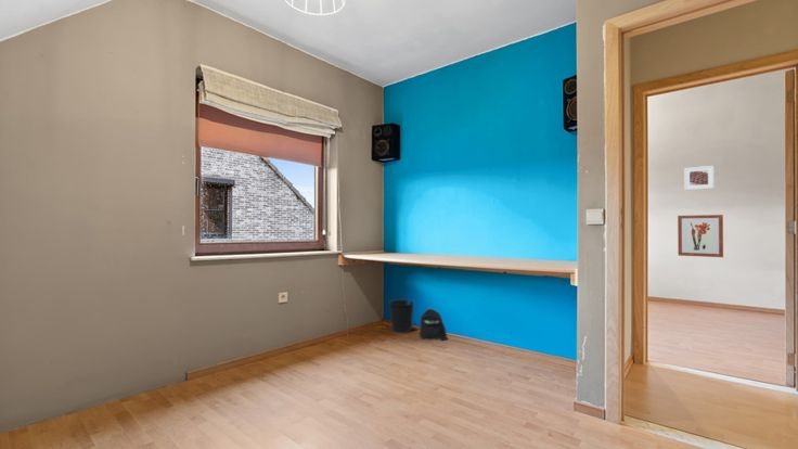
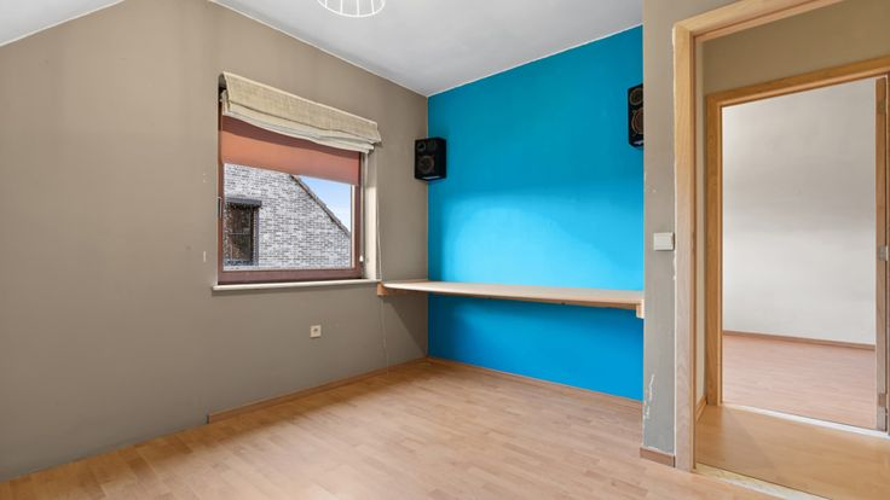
- wastebasket (401, 316)
- backpack (432, 322)
- wall art (699, 235)
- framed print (698, 178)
